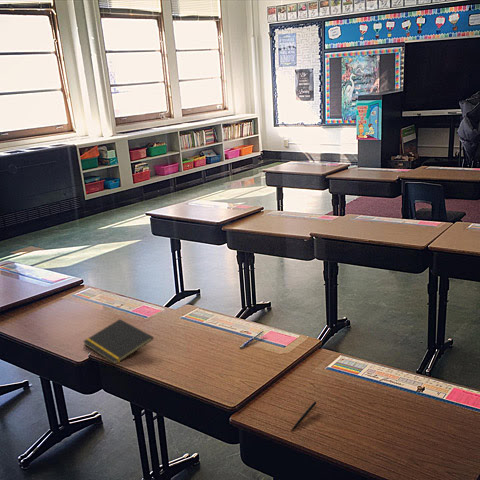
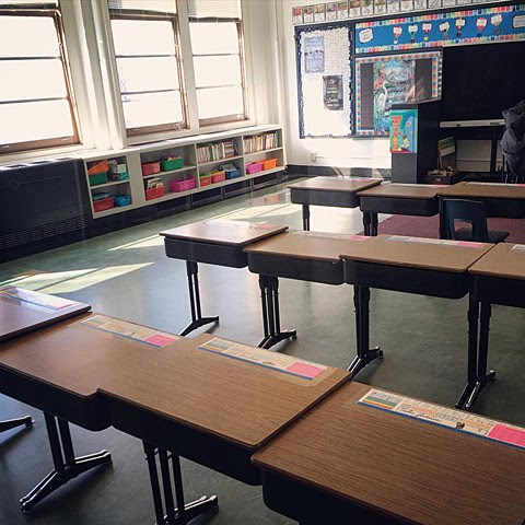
- notepad (117, 340)
- pen (303, 415)
- pen (252, 338)
